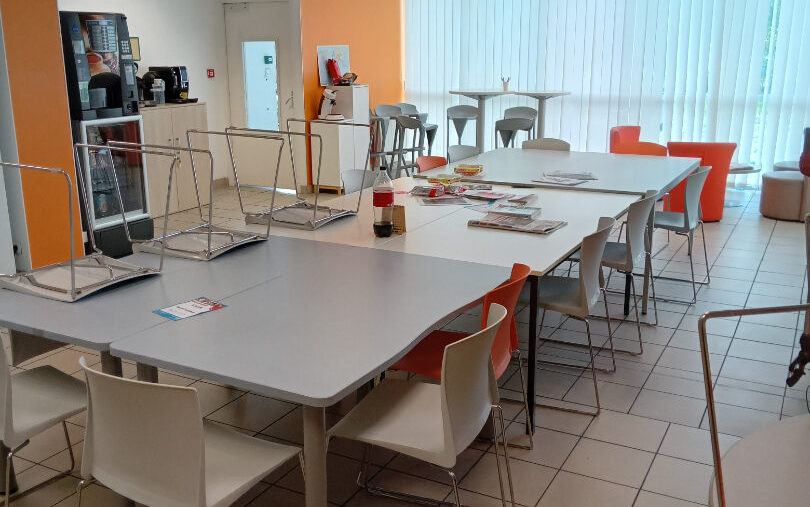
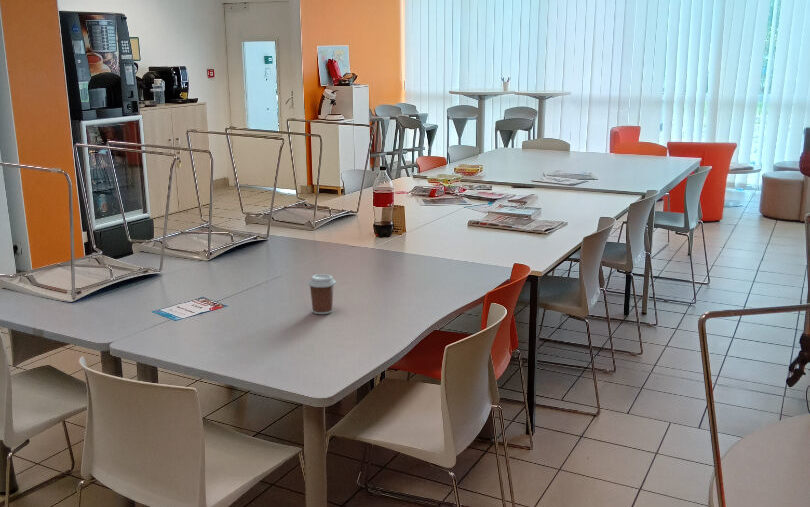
+ coffee cup (322, 294)
